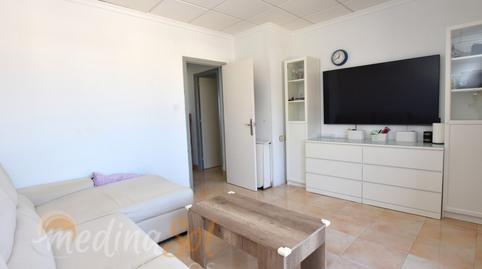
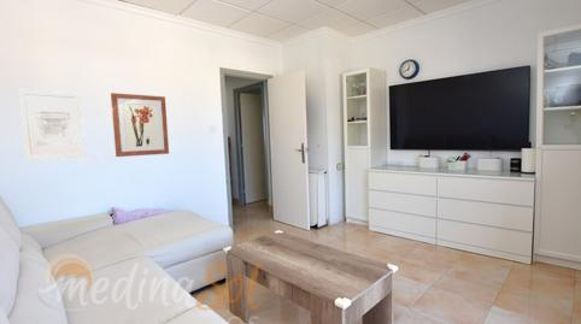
+ wall art (141, 125)
+ wall art (54, 125)
